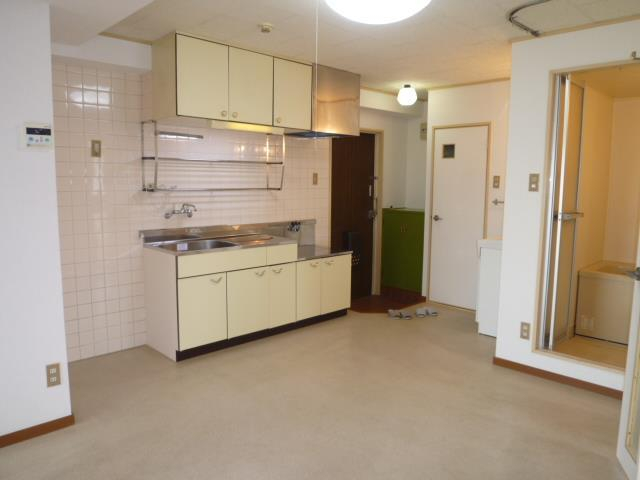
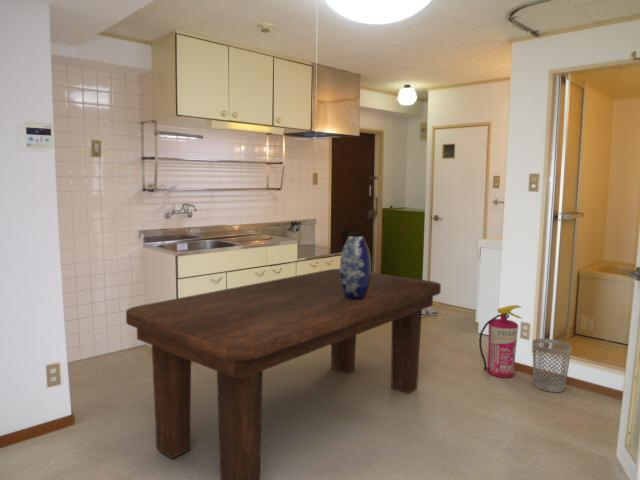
+ dining table (304, 354)
+ vase (355, 267)
+ wastebasket (550, 365)
+ fire extinguisher (501, 339)
